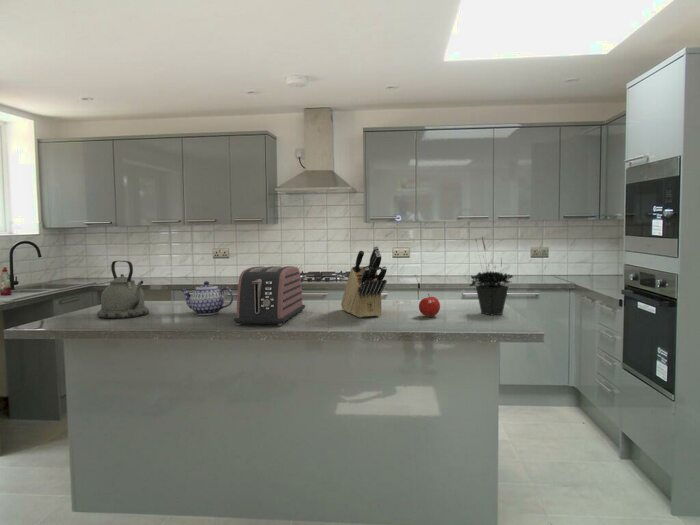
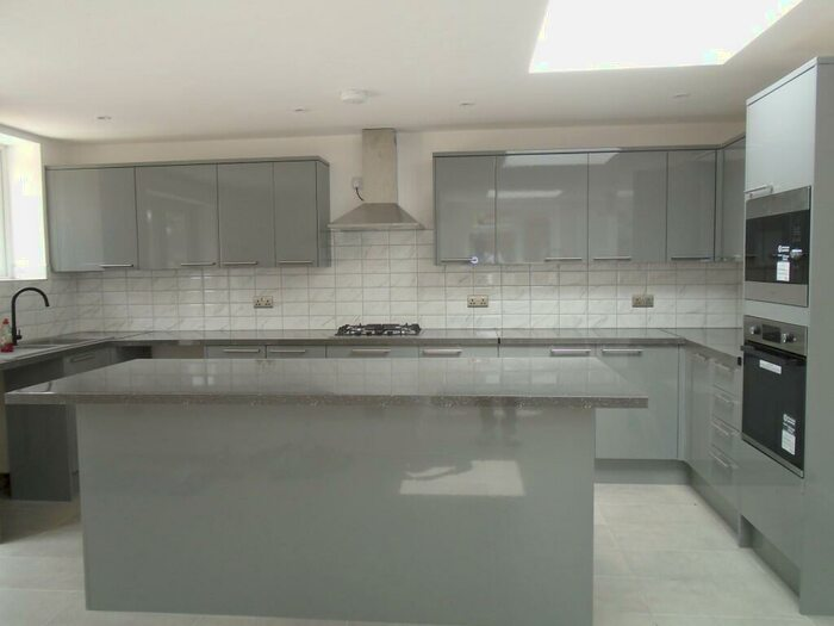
- knife block (363, 280)
- teapot (207, 297)
- potted plant (490, 274)
- toaster (270, 292)
- kettle (125, 287)
- fruit (429, 305)
